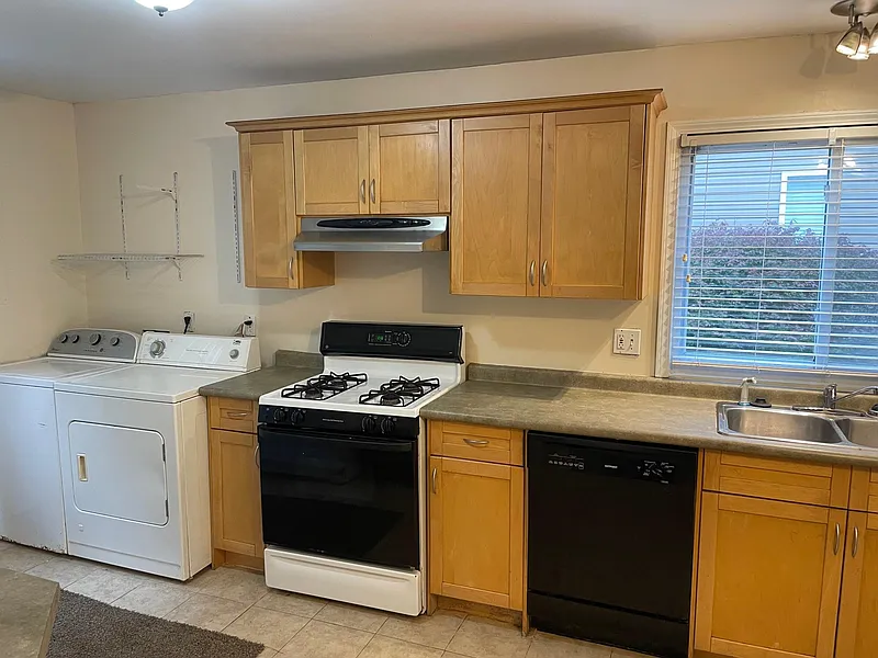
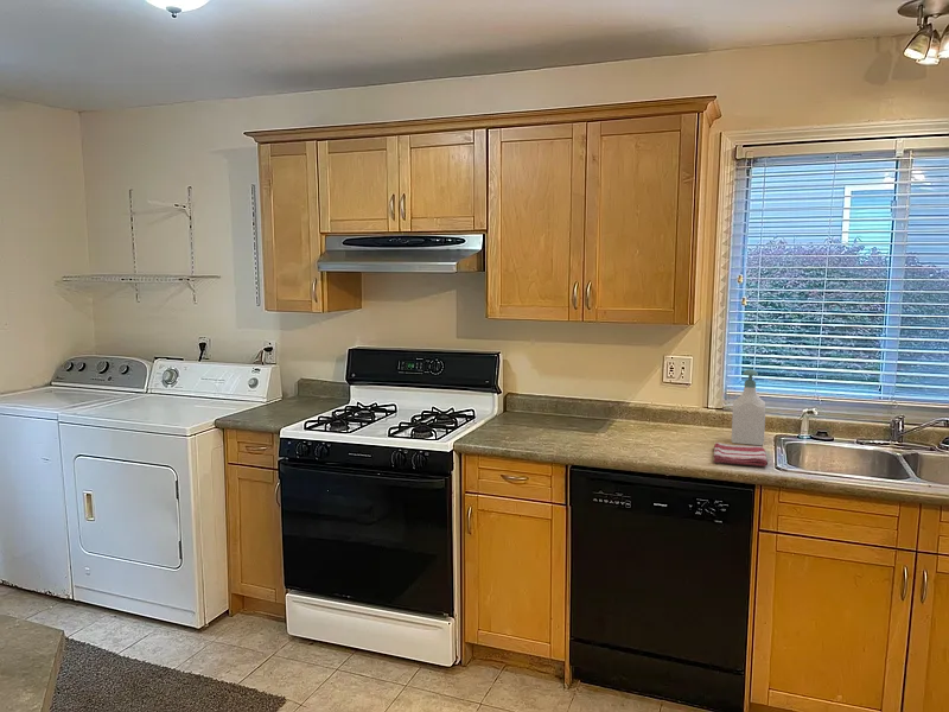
+ dish towel (739, 452)
+ soap bottle (749, 405)
